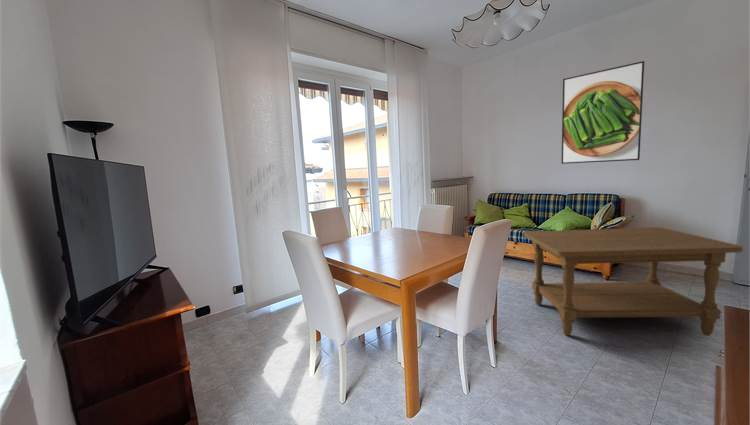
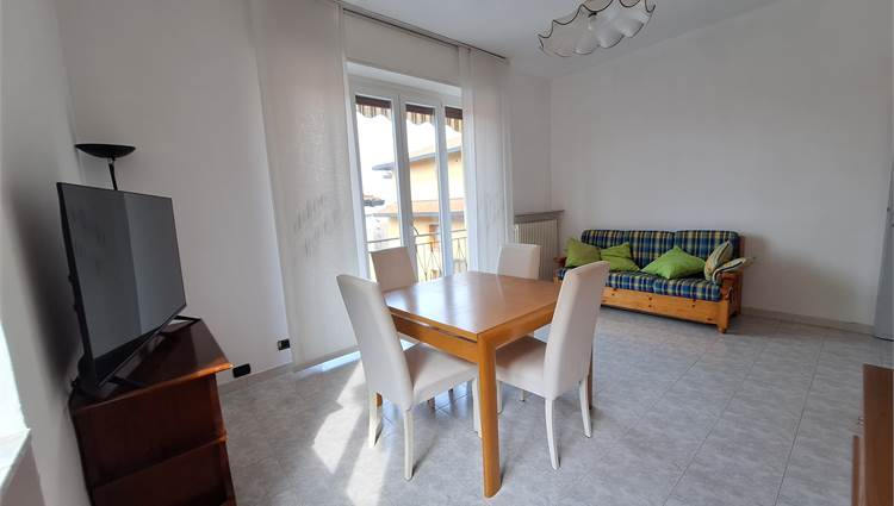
- coffee table (614, 282)
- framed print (599, 117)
